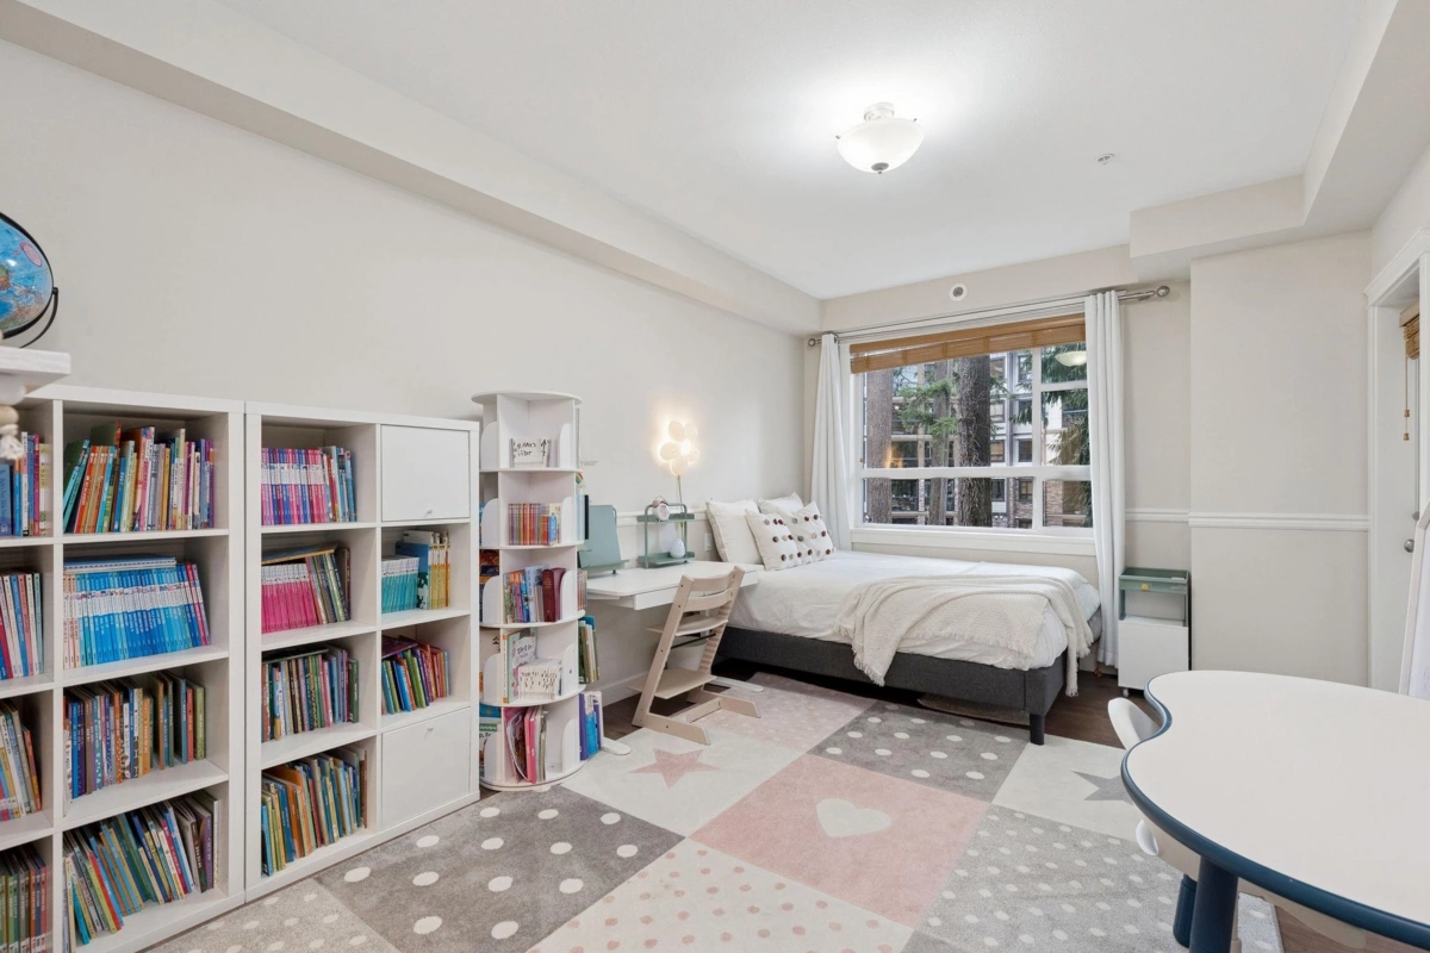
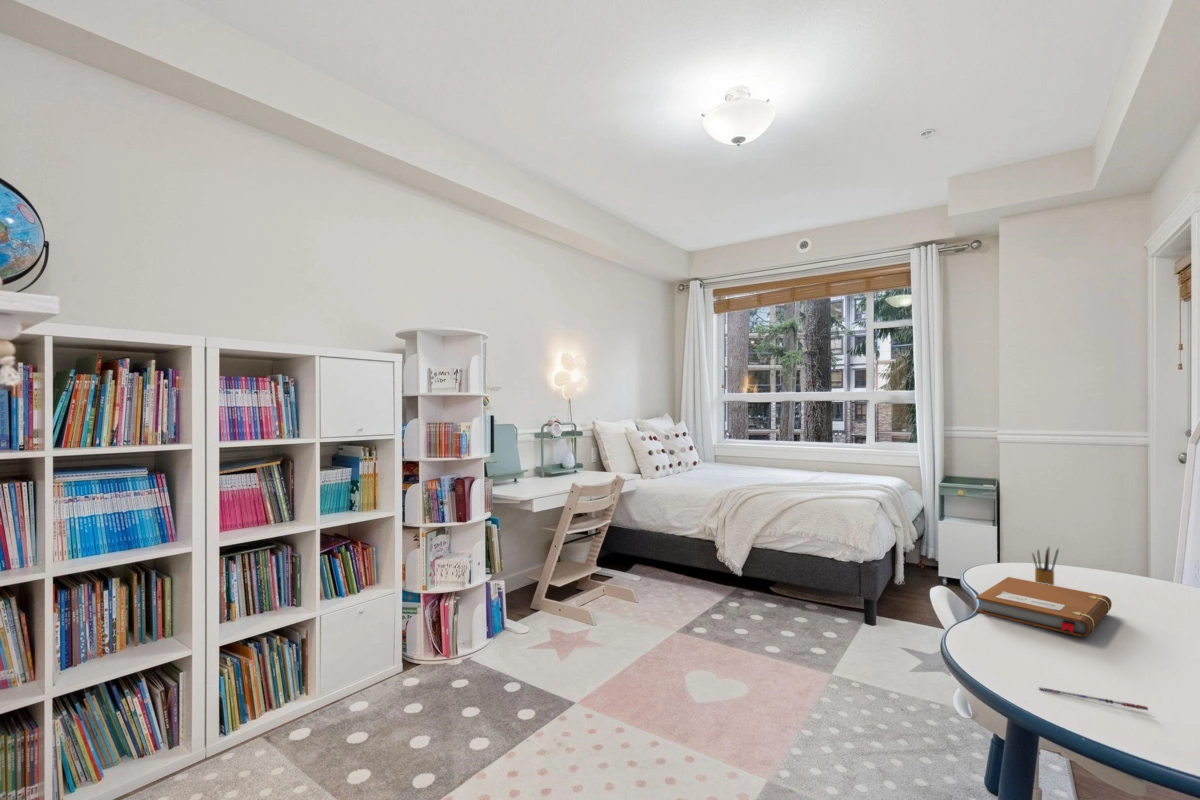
+ notebook (1043, 605)
+ pen (1091, 697)
+ pencil box (1045, 566)
